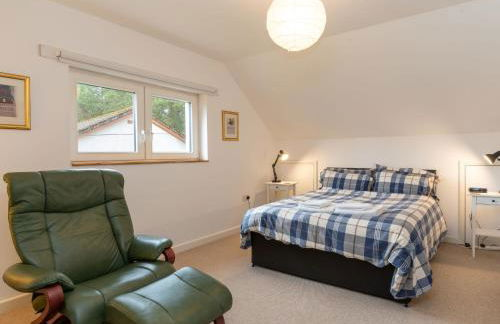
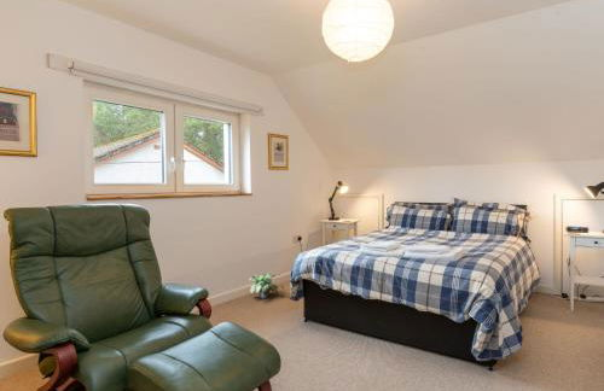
+ potted plant (263, 284)
